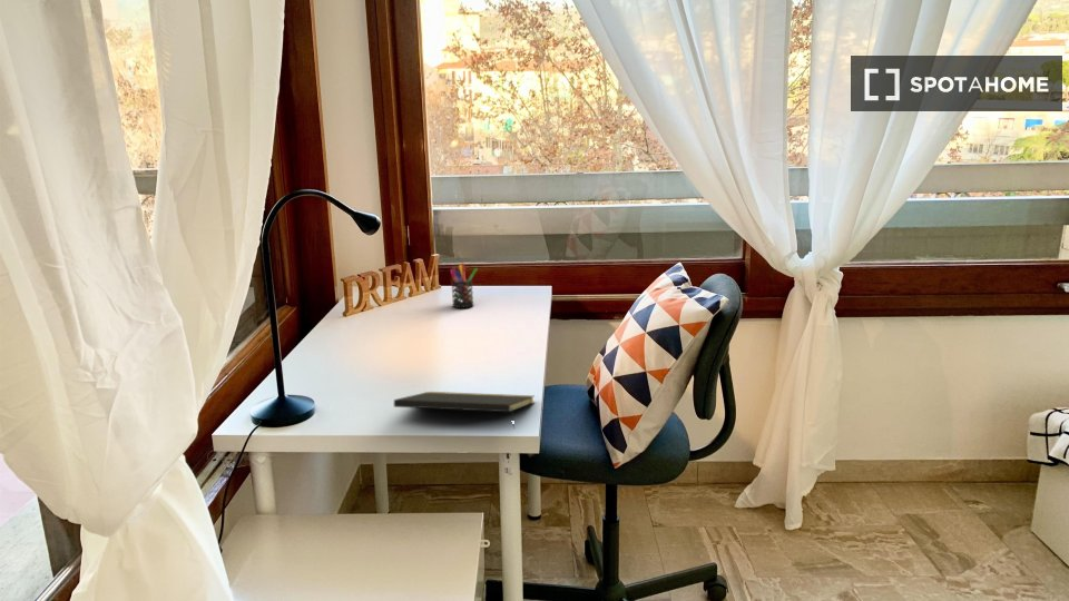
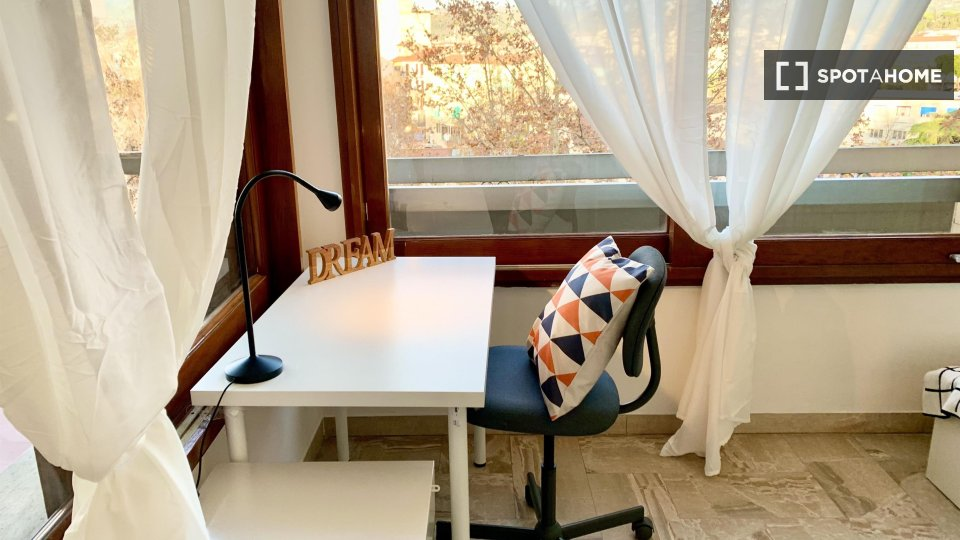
- pen holder (464, 284)
- notepad (465, 401)
